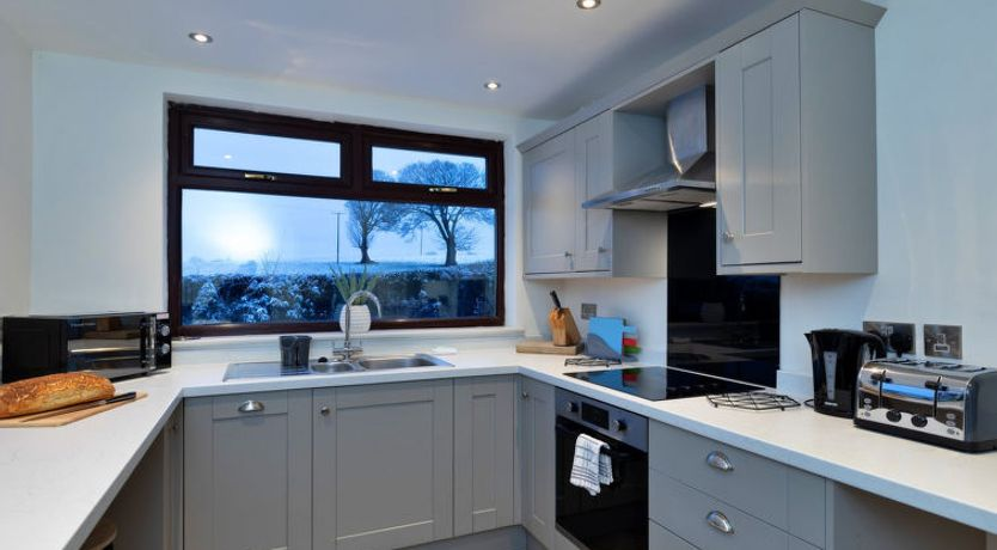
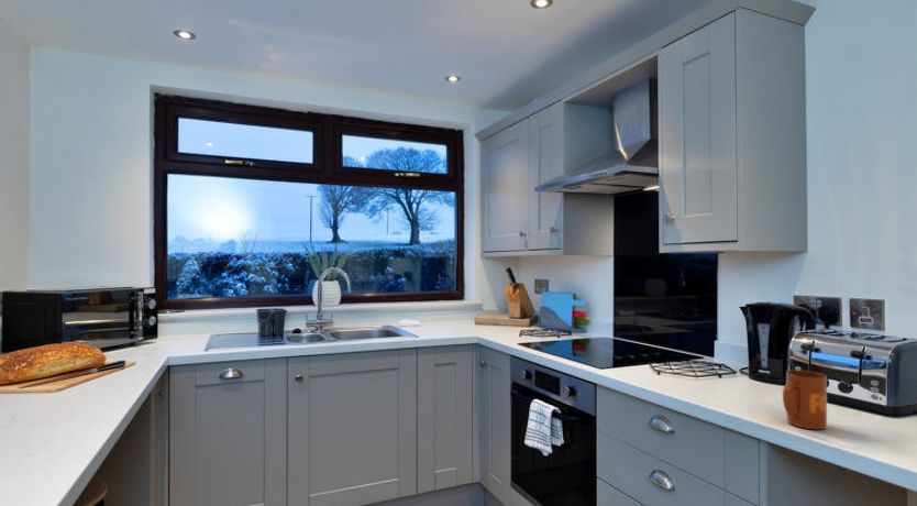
+ mug (800, 399)
